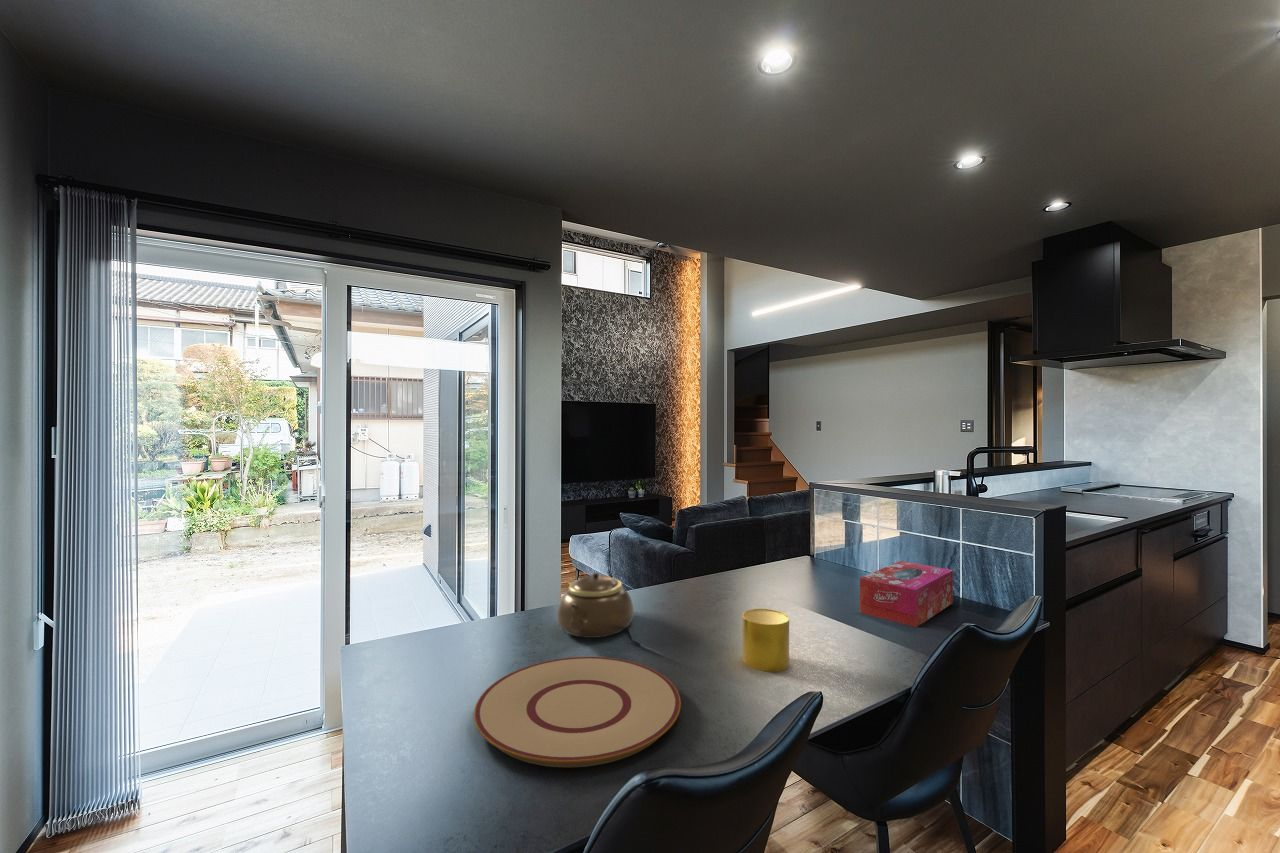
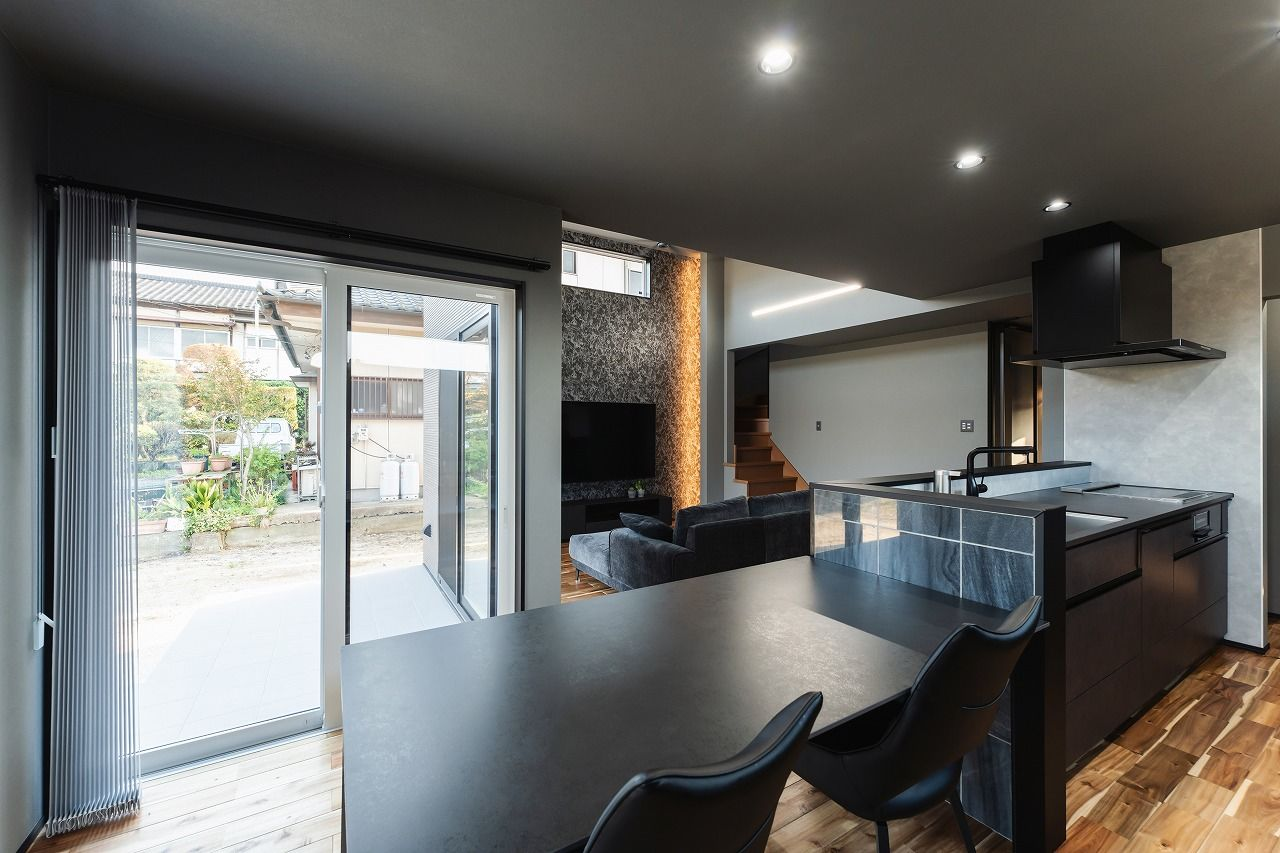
- plate (579, 704)
- tissue box (907, 590)
- cup (765, 639)
- teapot (596, 600)
